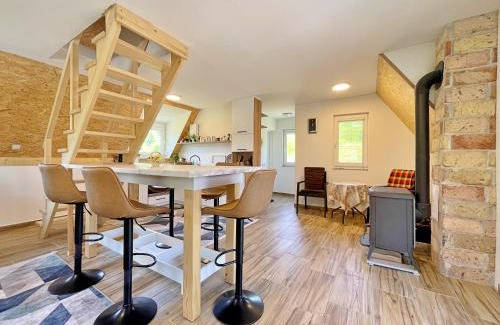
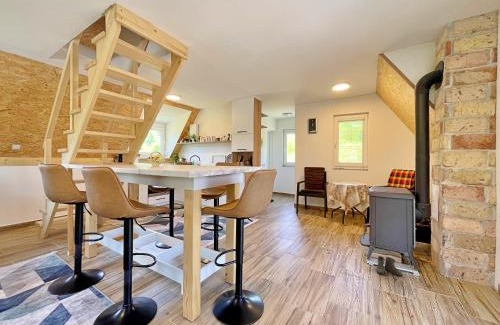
+ boots (386, 265)
